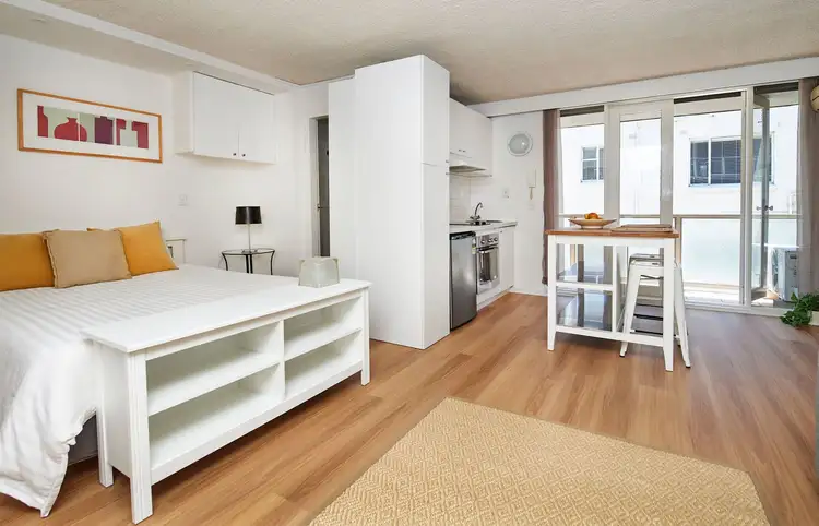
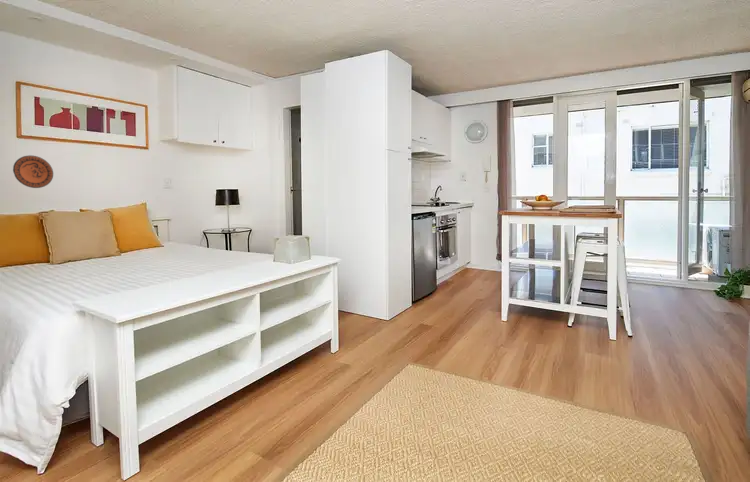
+ decorative plate (33, 171)
